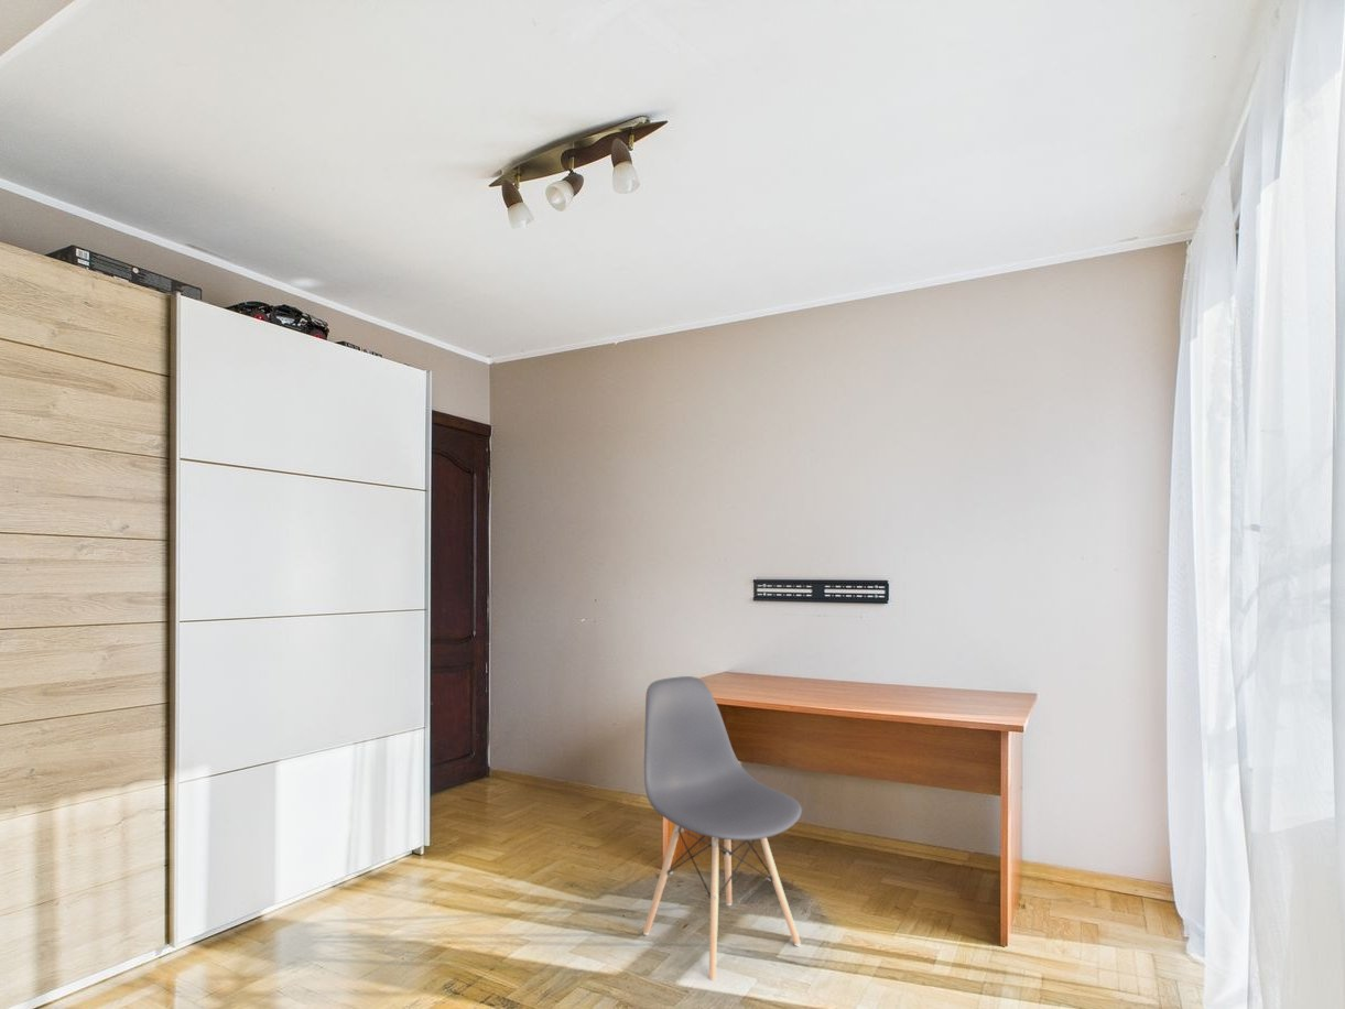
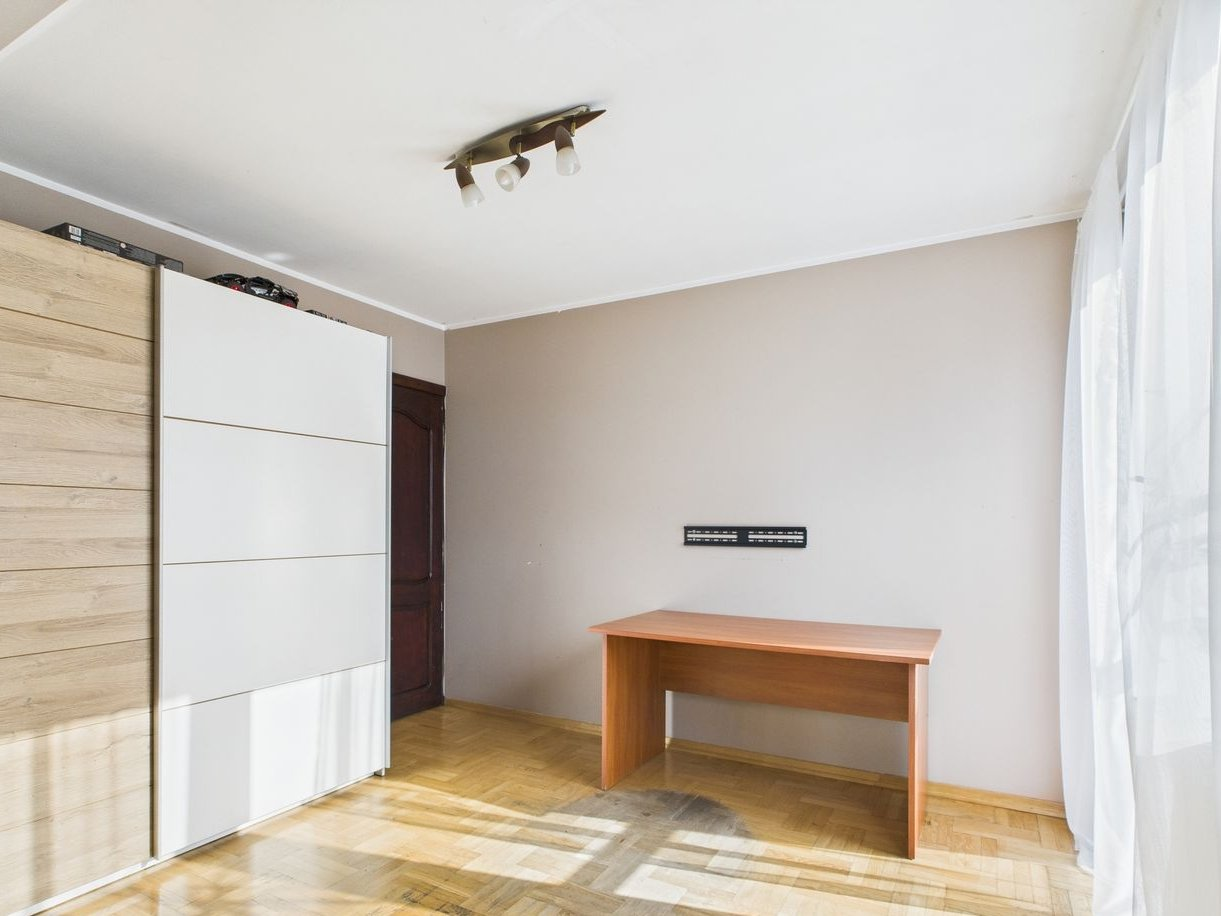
- chair (717, 812)
